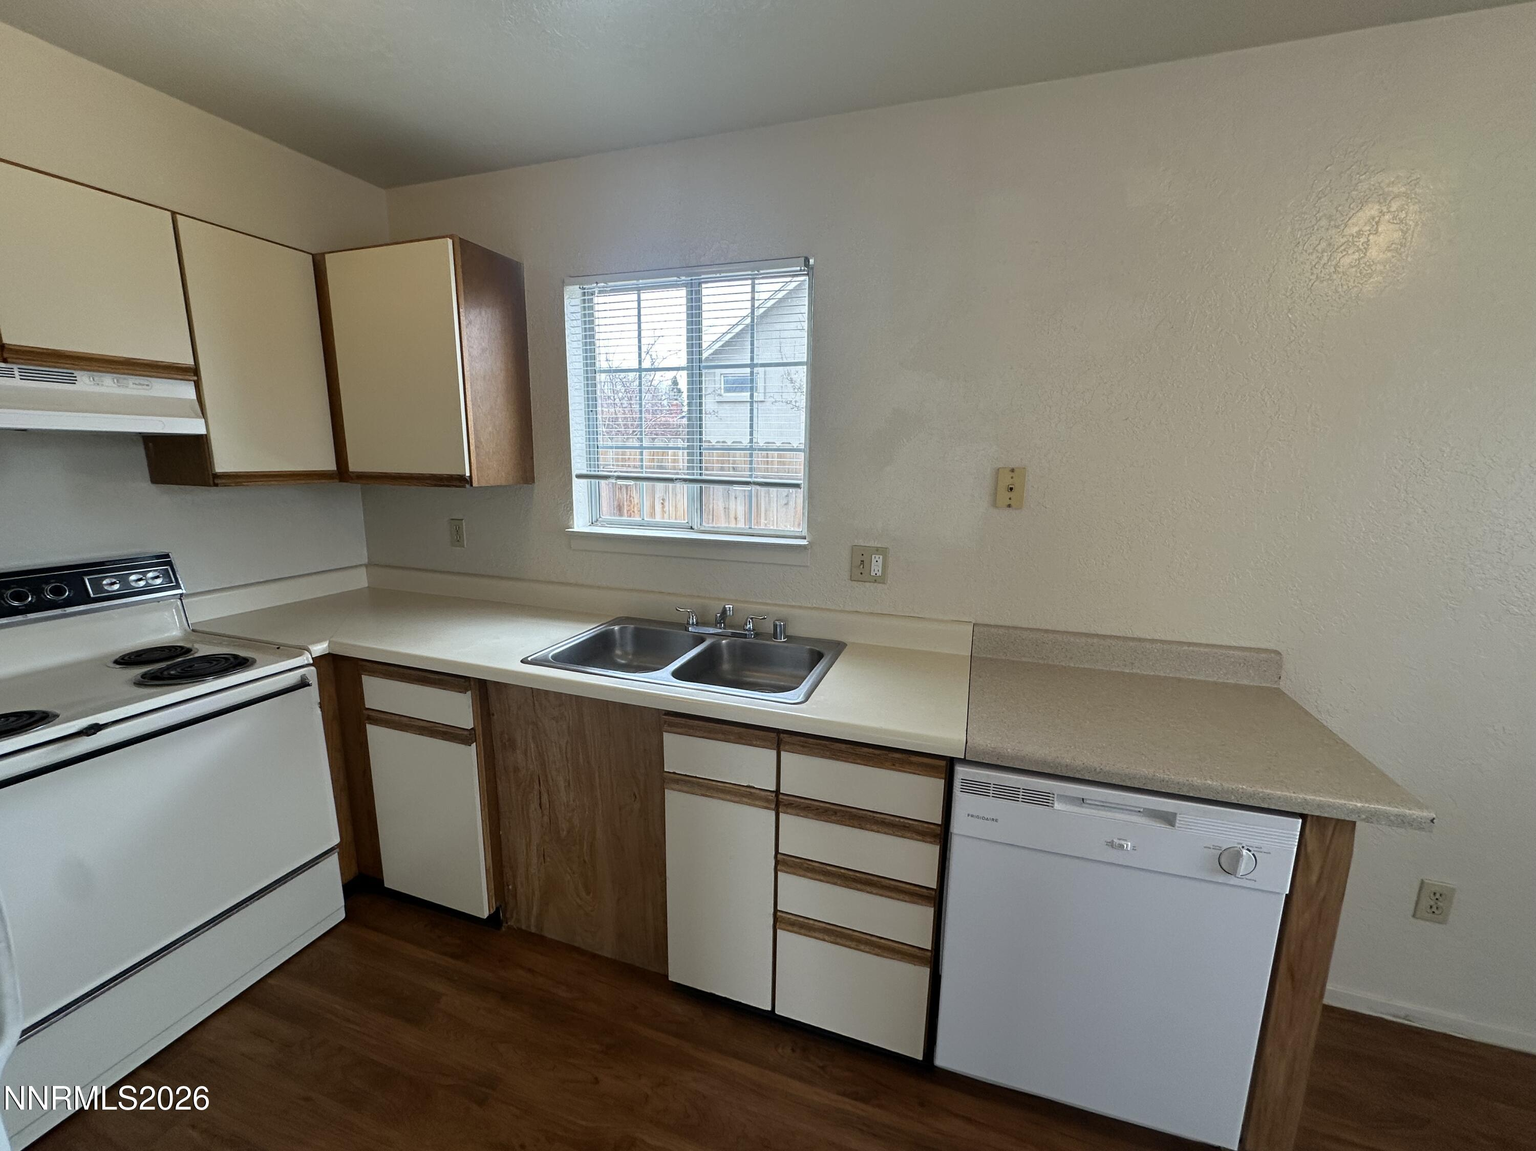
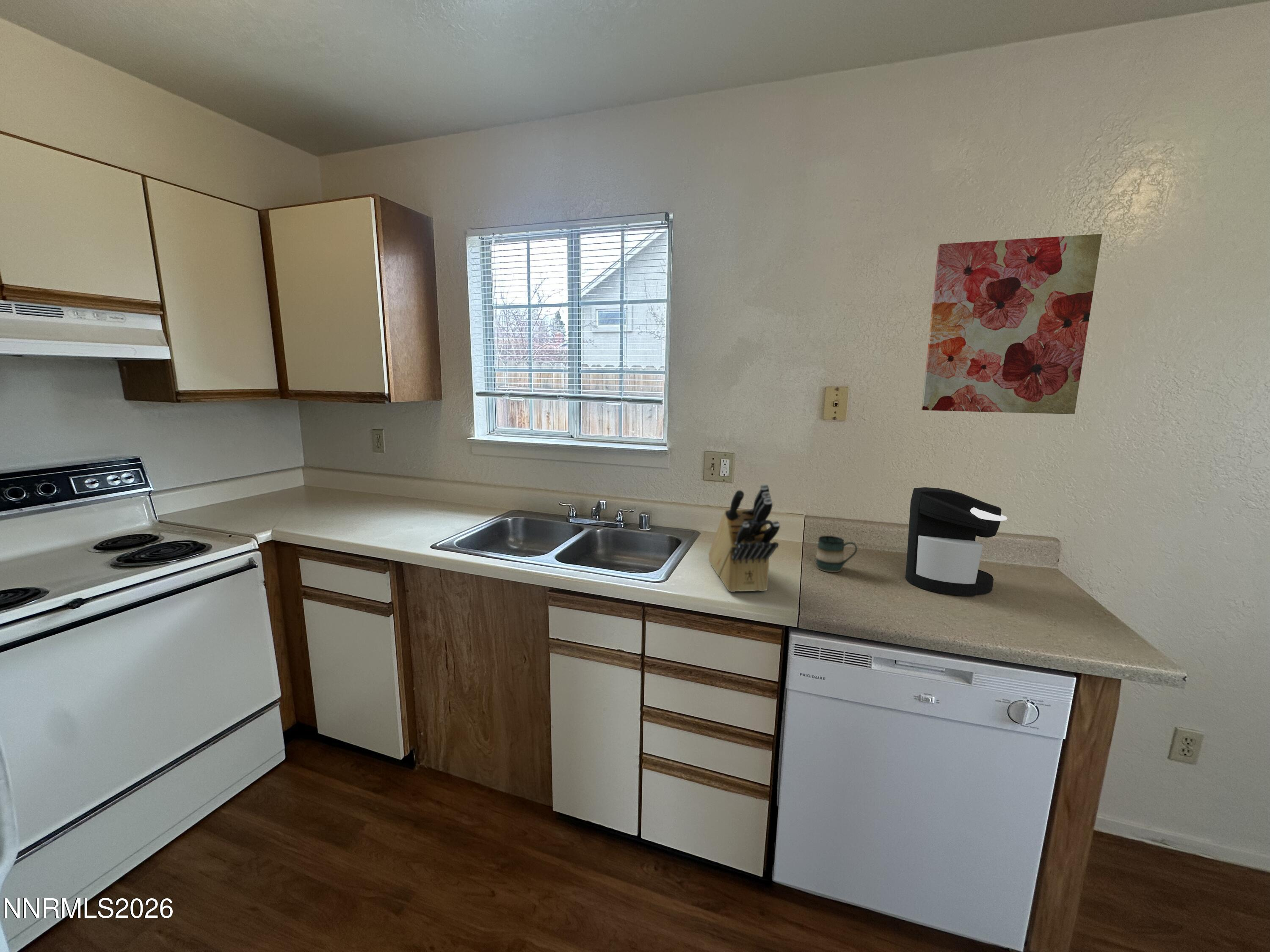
+ wall art (1005, 328)
+ mug (836, 554)
+ knife block (742, 530)
+ coffee maker (955, 537)
